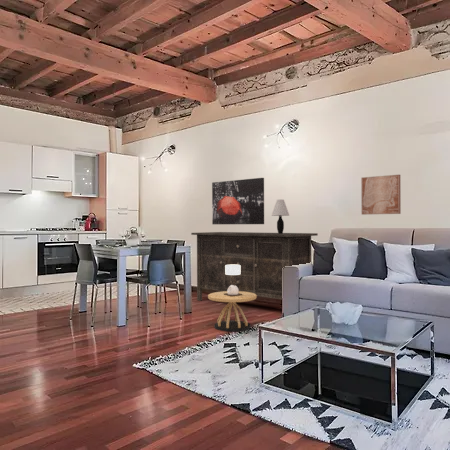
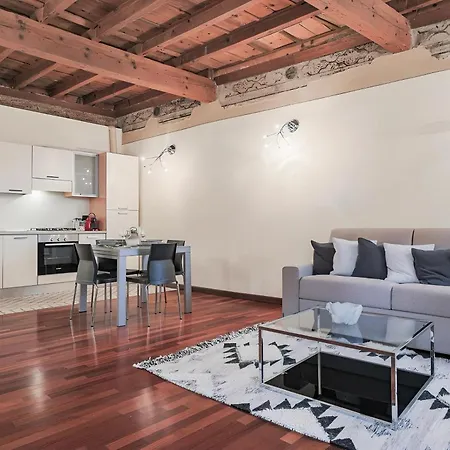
- table lamp (280, 216)
- side table (232, 296)
- sideboard (250, 268)
- wall art (380, 195)
- wall art (236, 202)
